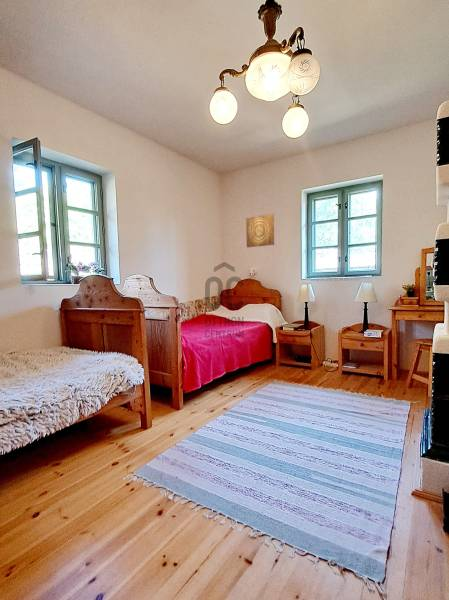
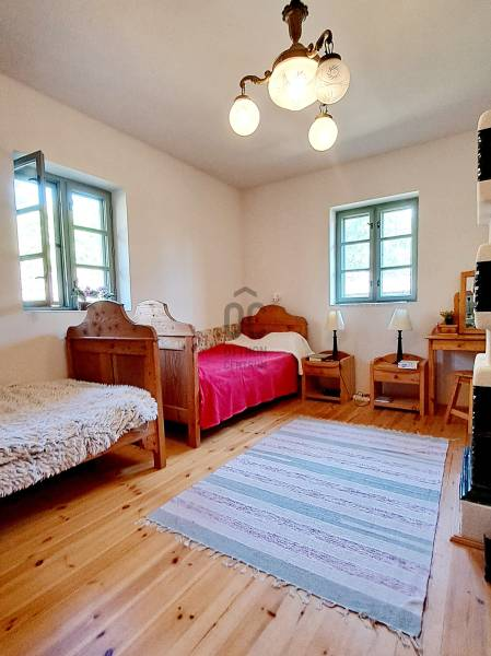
- wall art (259, 231)
